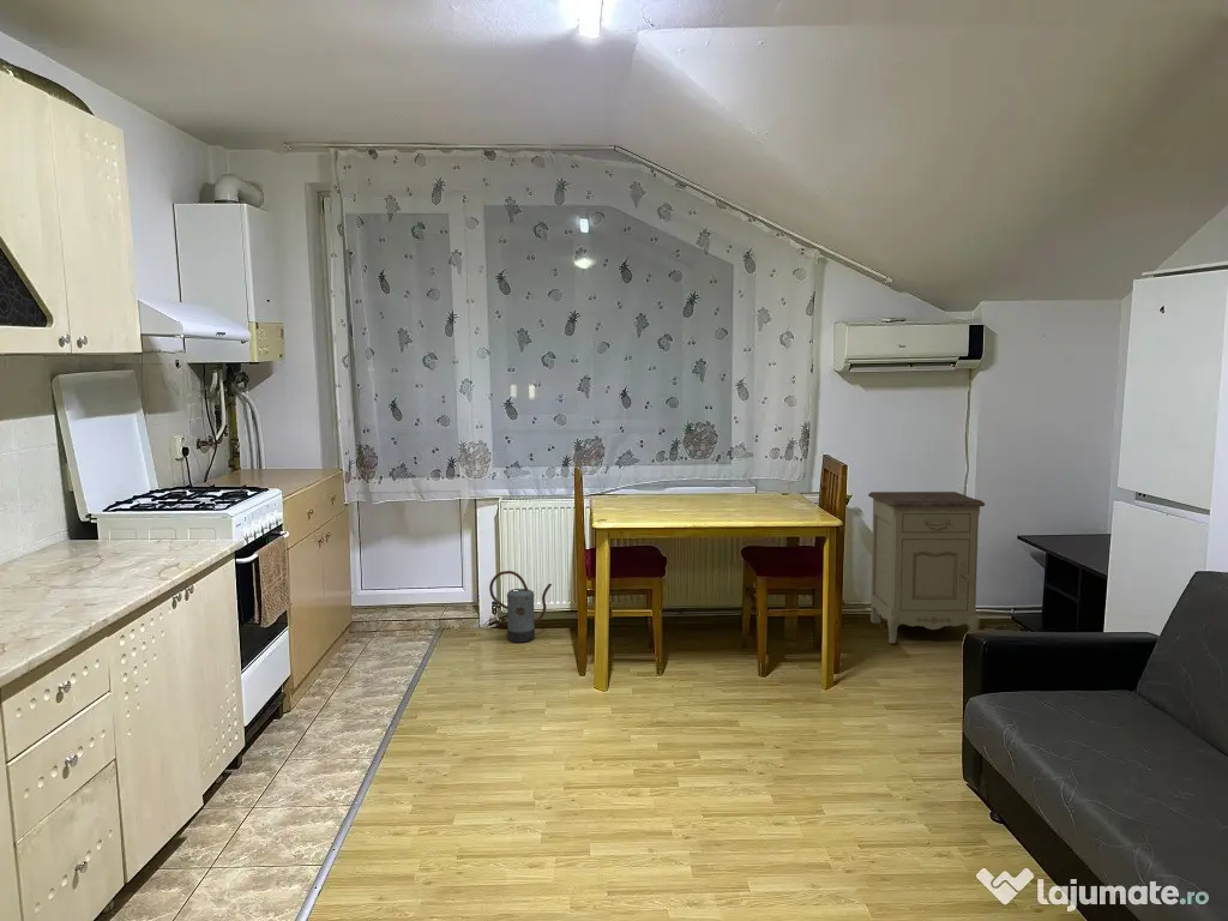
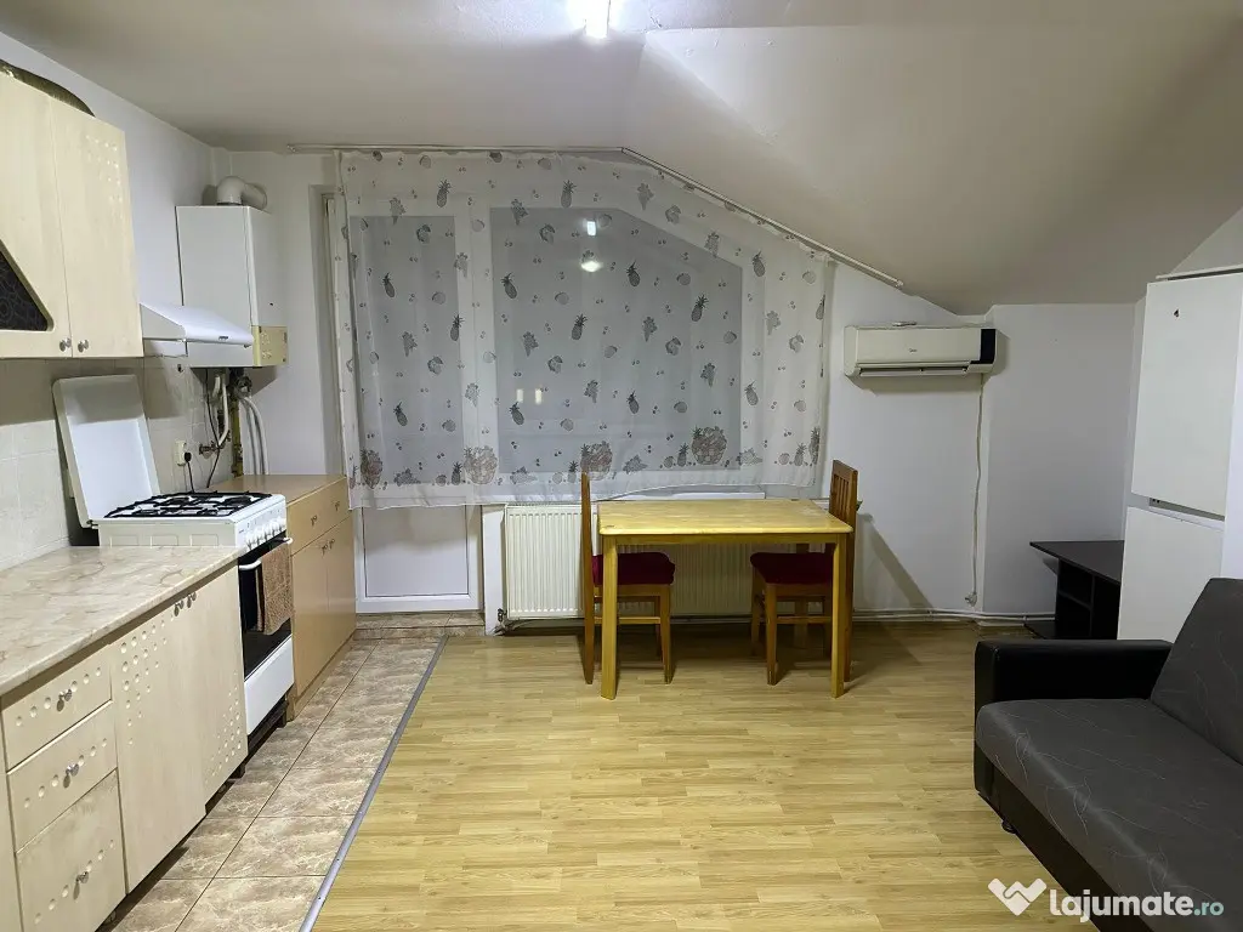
- nightstand (925, 566)
- watering can (520, 603)
